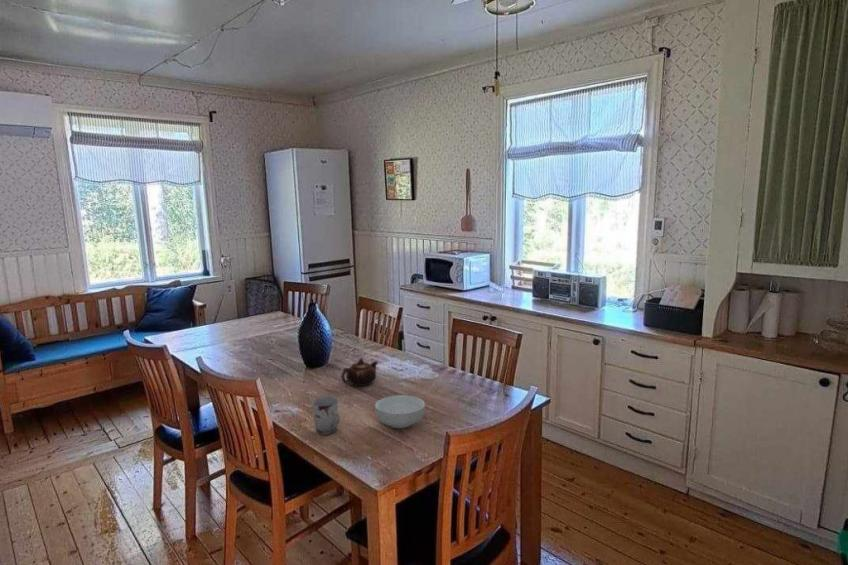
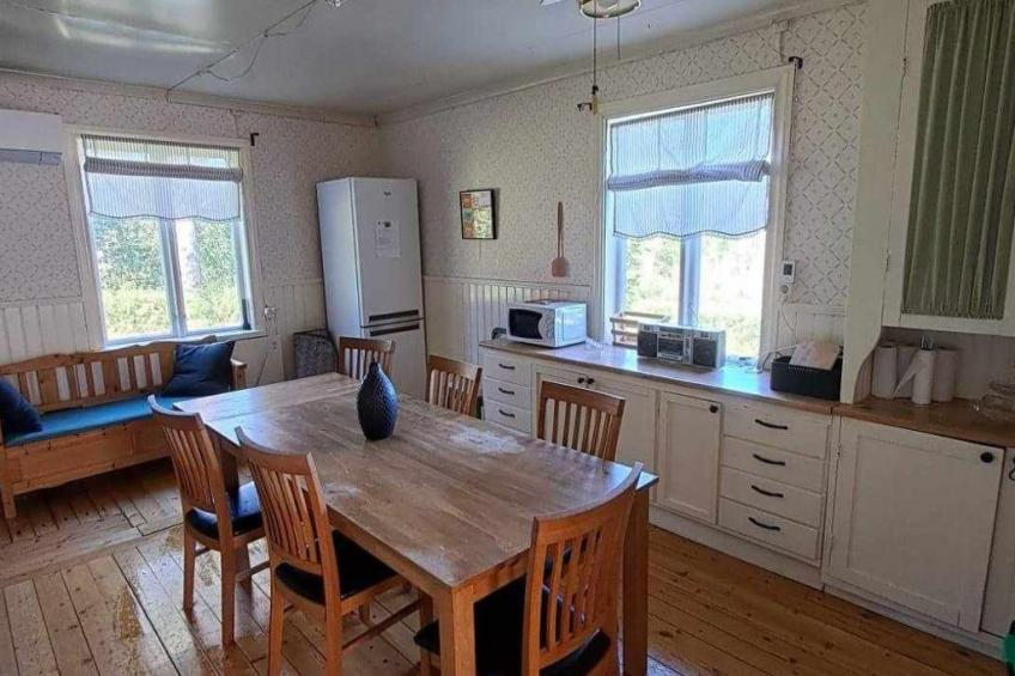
- teapot (360, 370)
- cereal bowl (400, 413)
- cup (328, 417)
